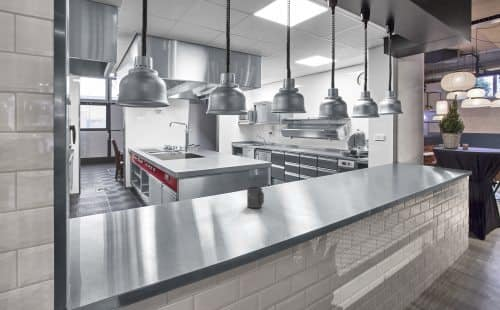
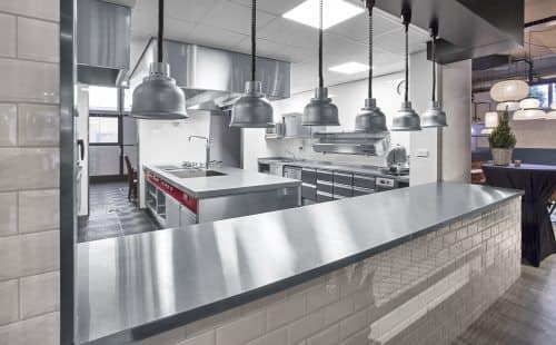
- mug (256, 197)
